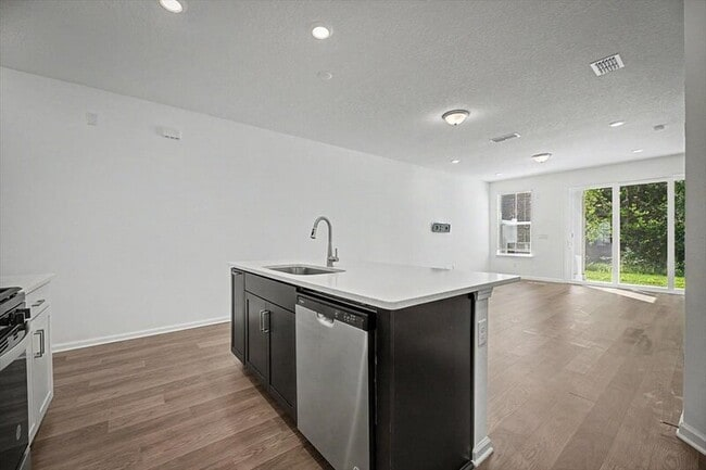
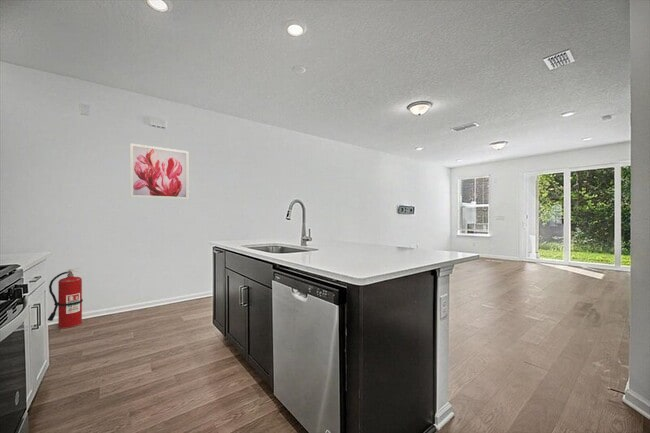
+ wall art (160, 173)
+ fire extinguisher (65, 297)
